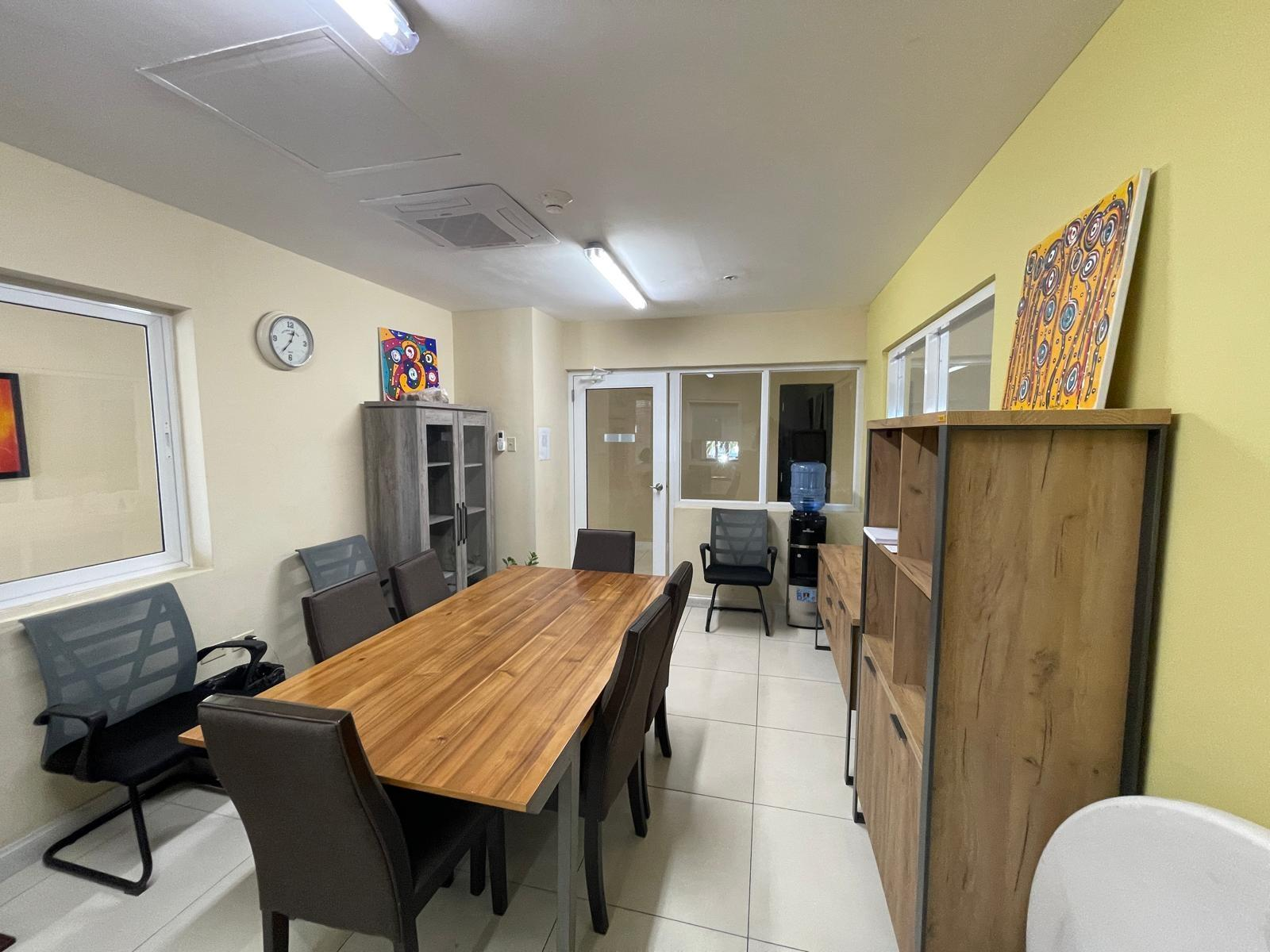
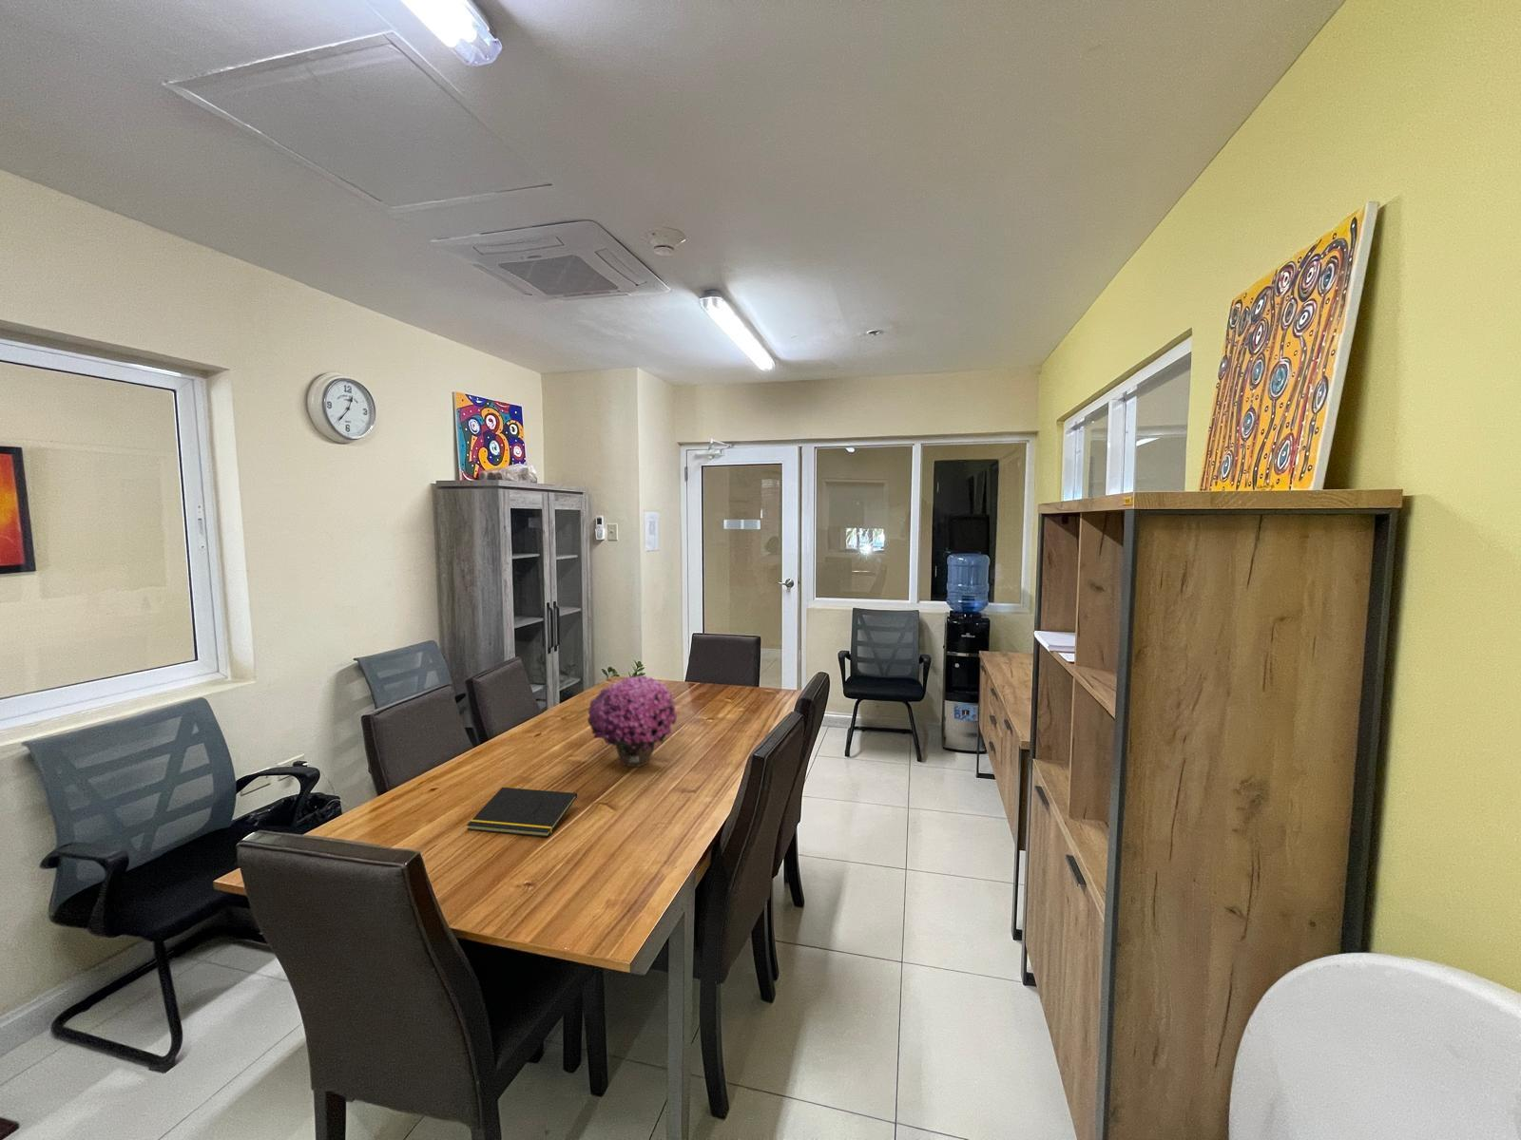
+ flower (631, 720)
+ notepad (523, 811)
